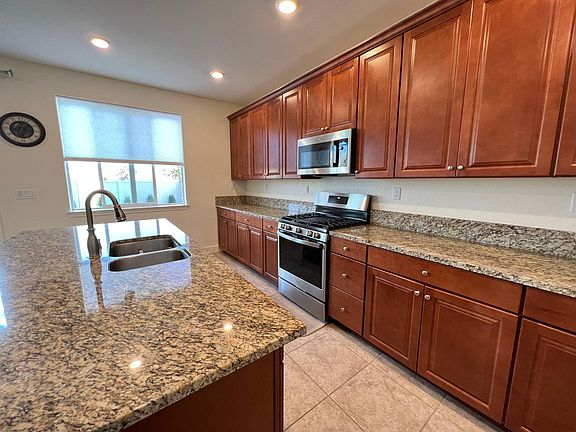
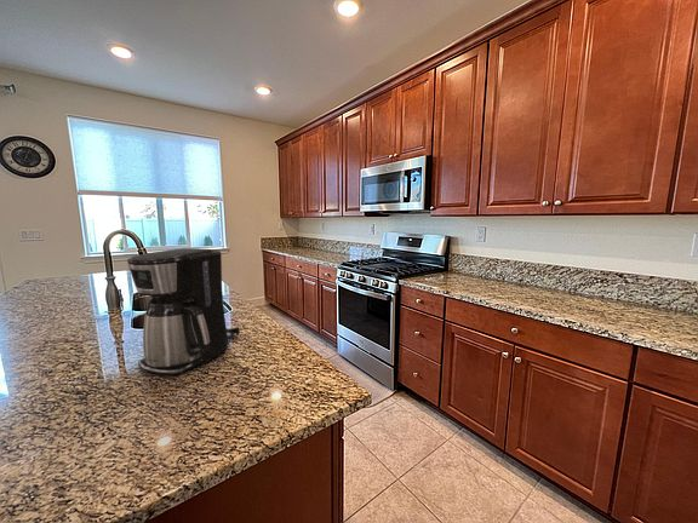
+ coffee maker (198, 303)
